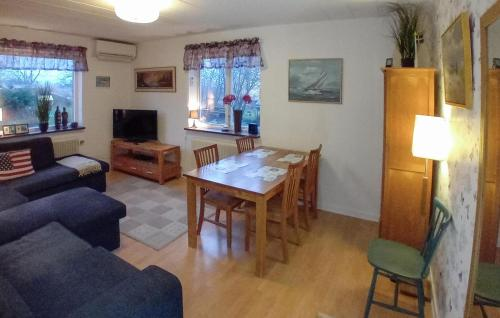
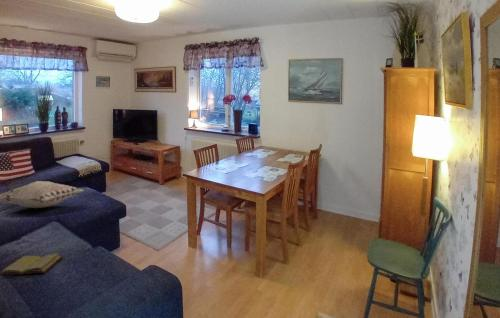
+ diary (32, 263)
+ decorative pillow (40, 194)
